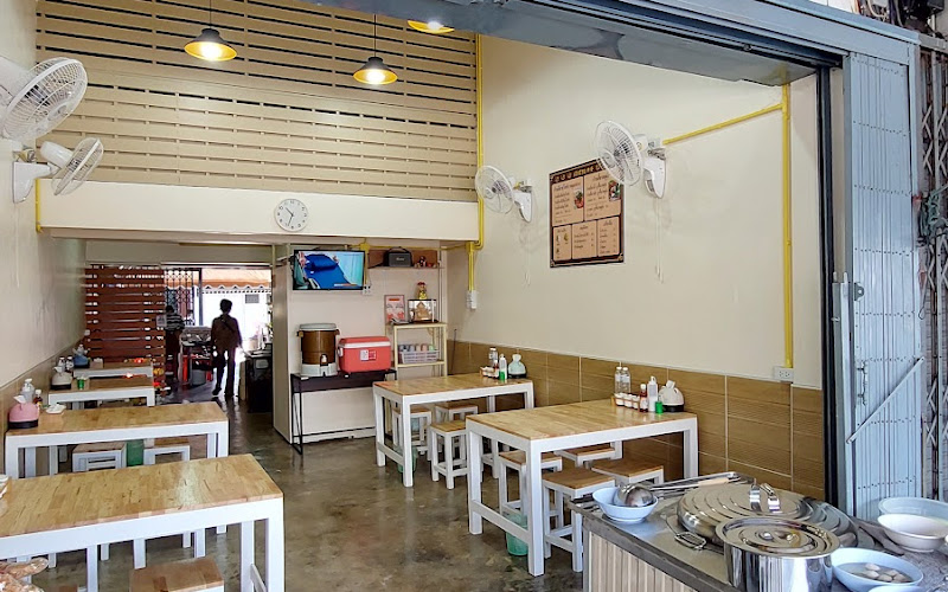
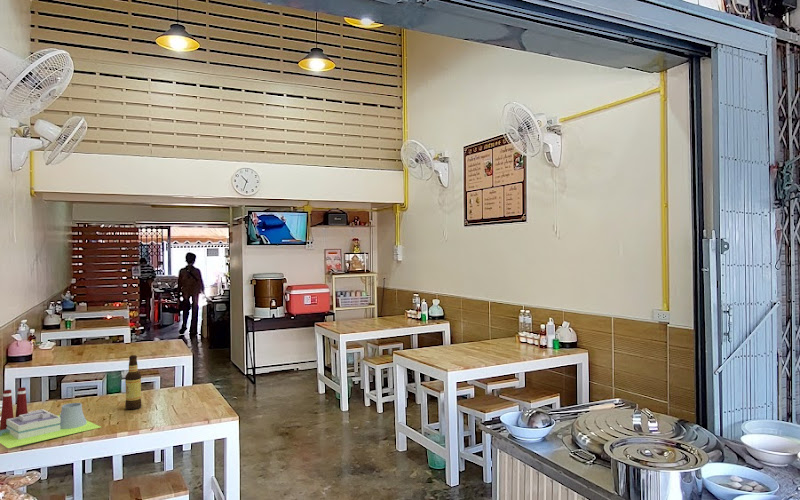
+ architectural model (42, 409)
+ bottle (133, 381)
